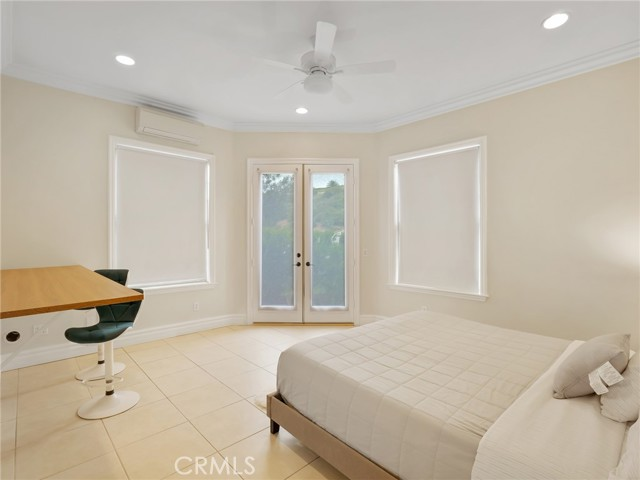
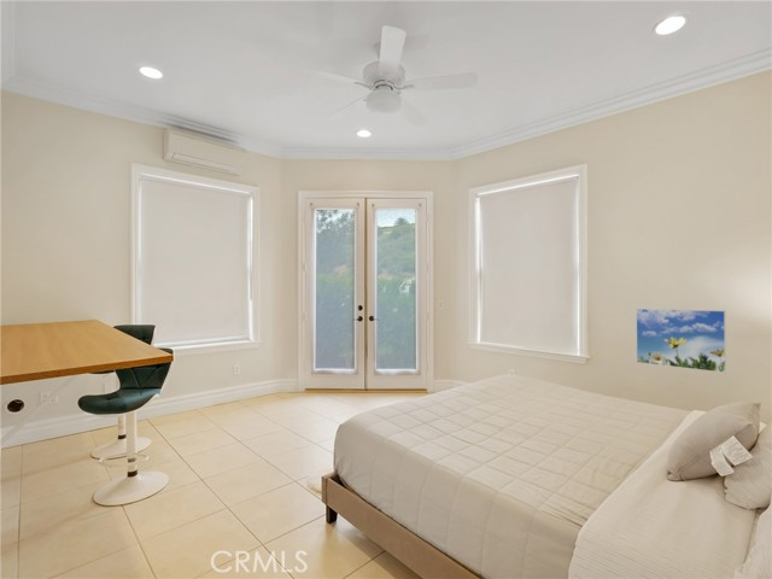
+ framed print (678, 338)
